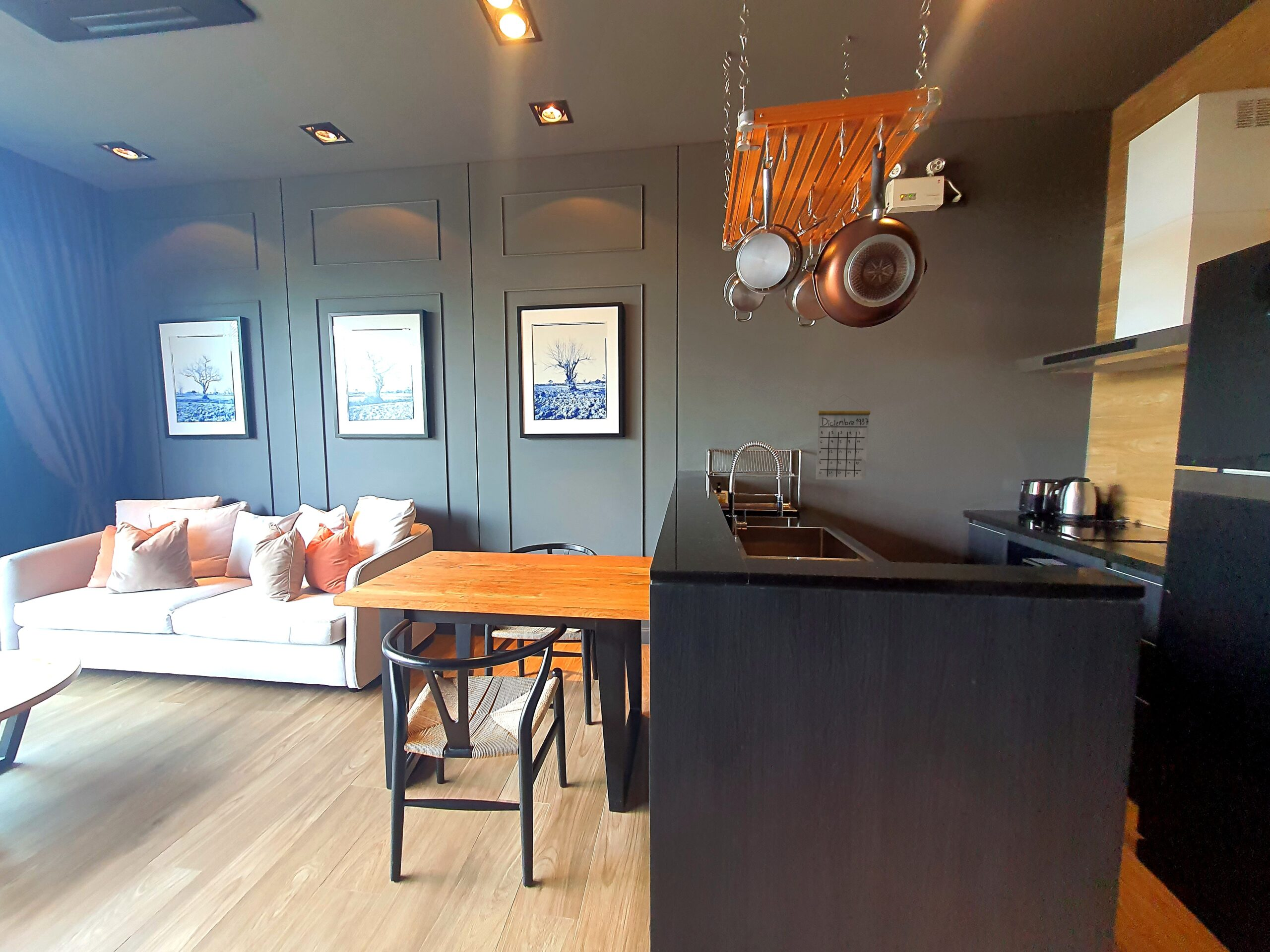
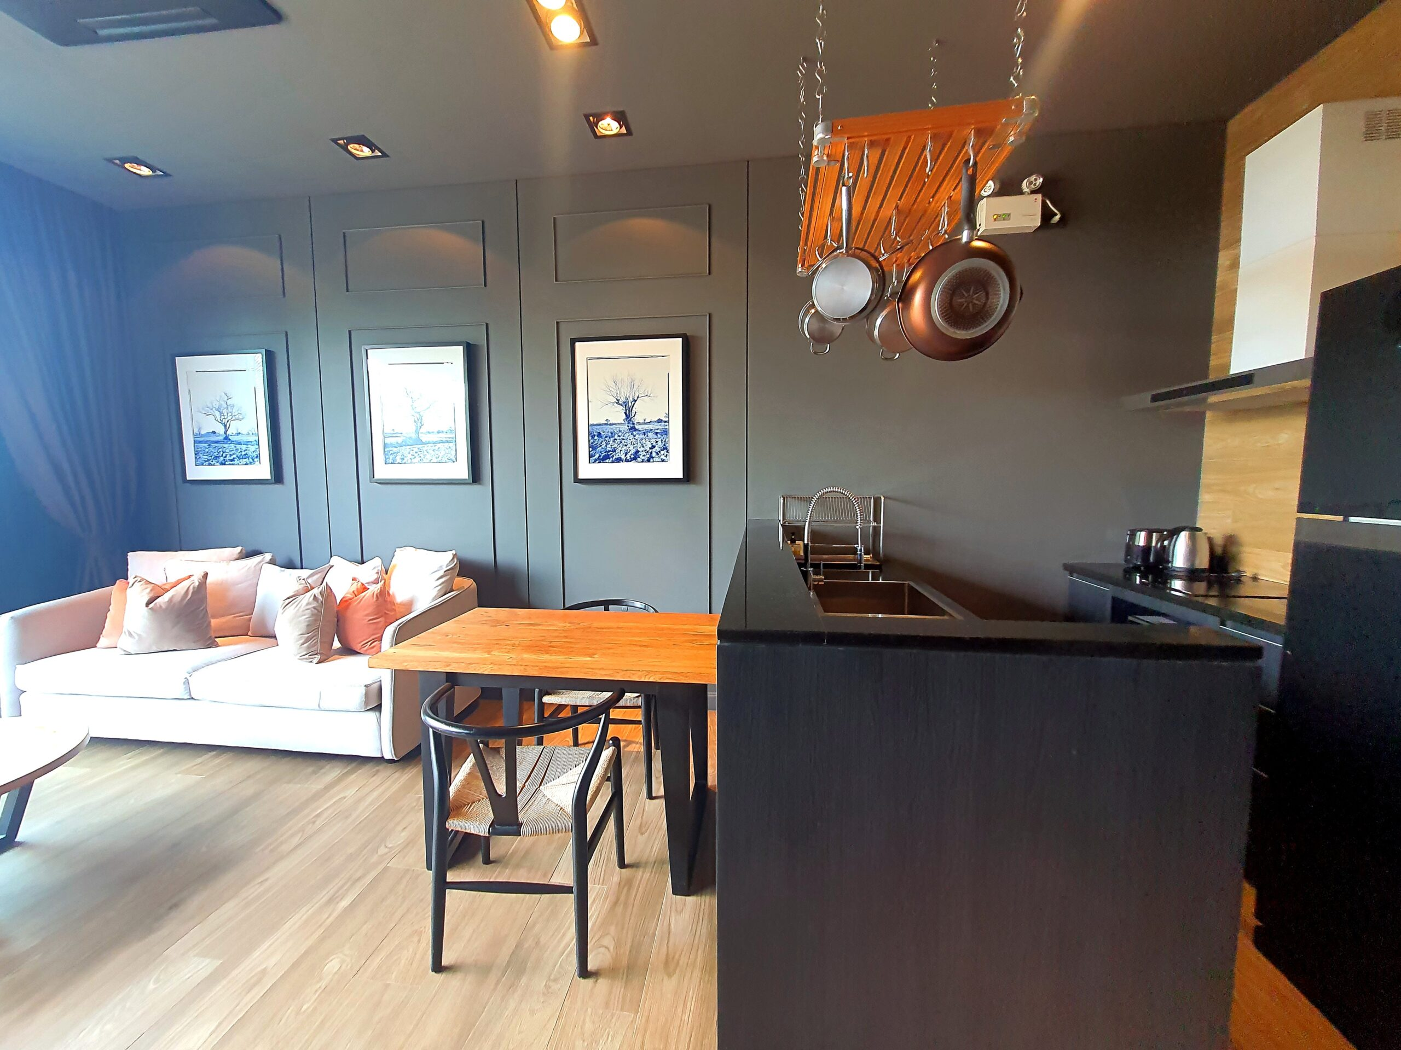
- calendar (842, 437)
